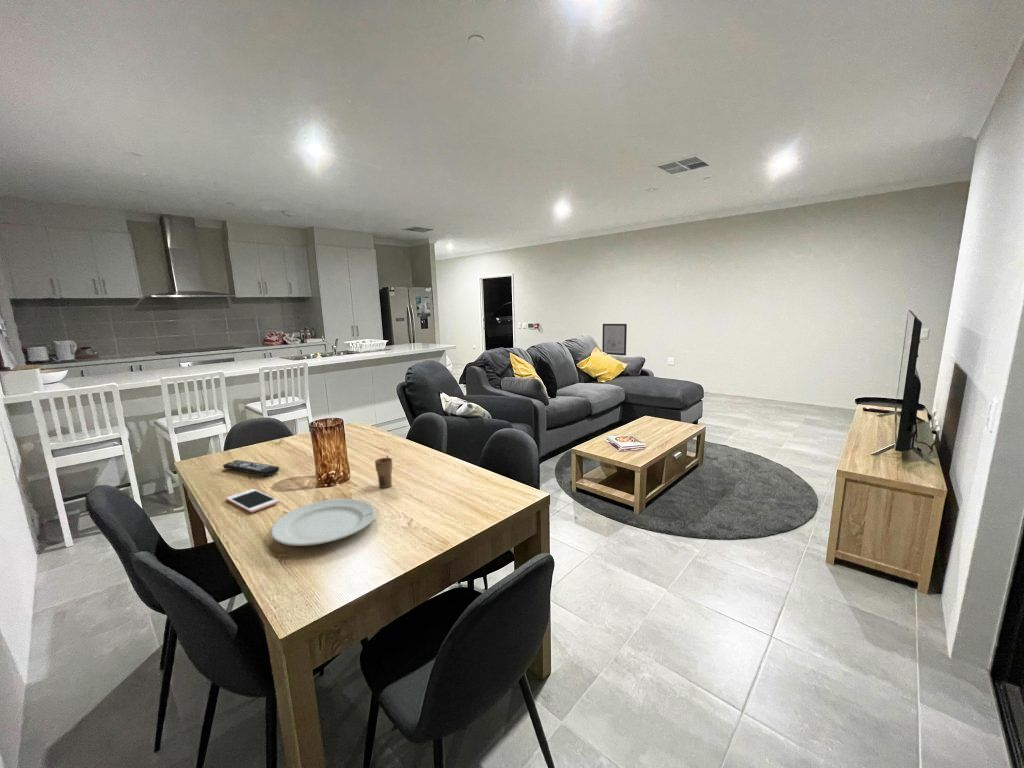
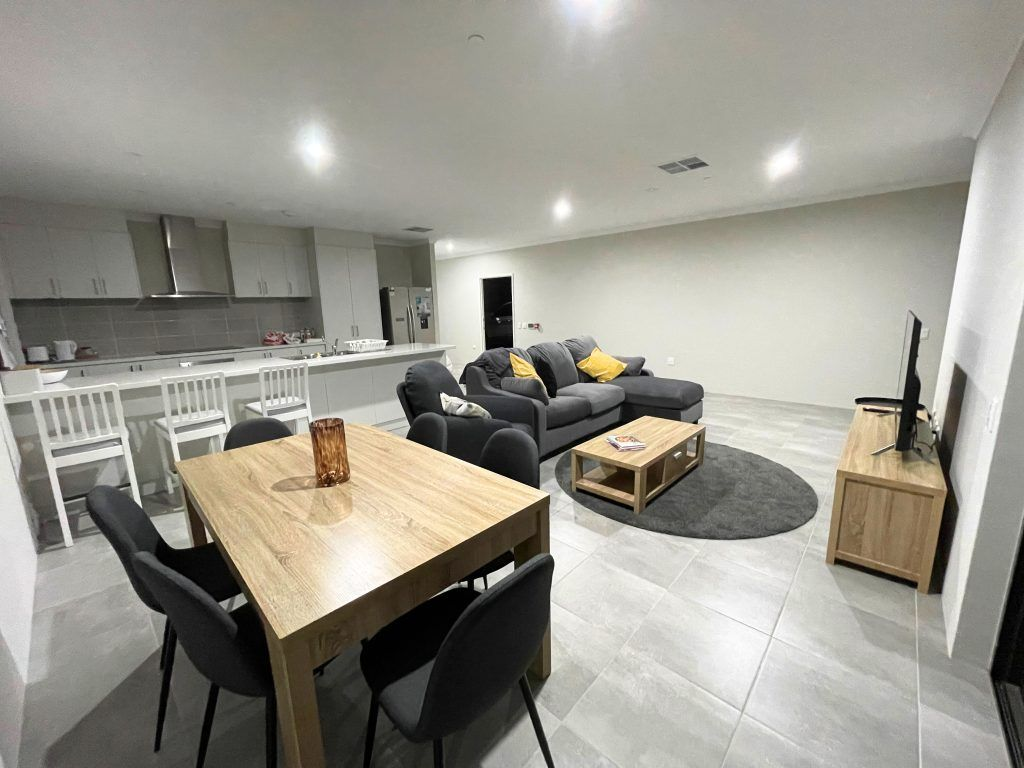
- wall art (614, 339)
- cup (384, 469)
- cell phone (252, 500)
- chinaware (325, 523)
- remote control (251, 468)
